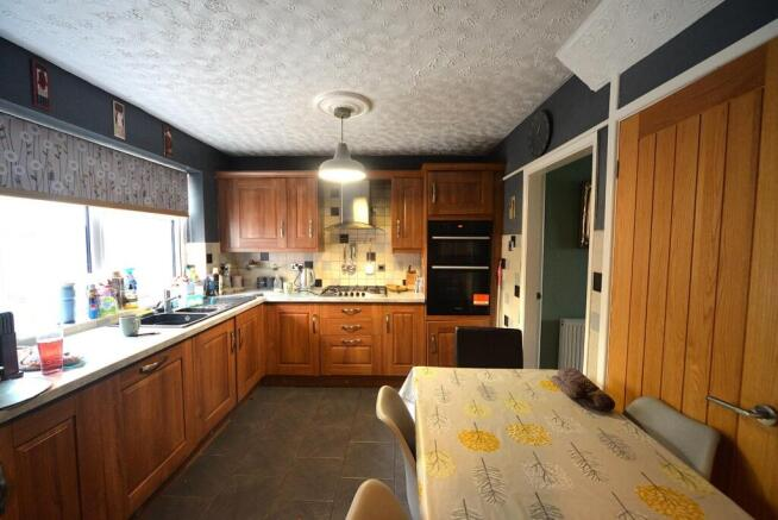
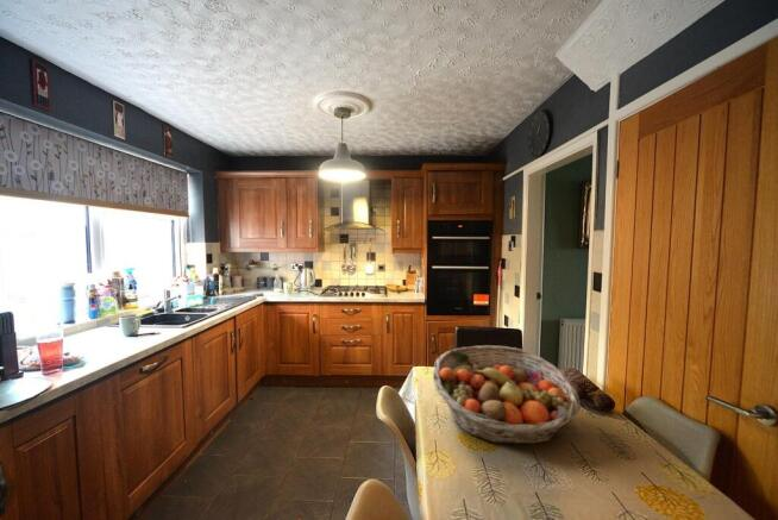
+ fruit basket (501, 389)
